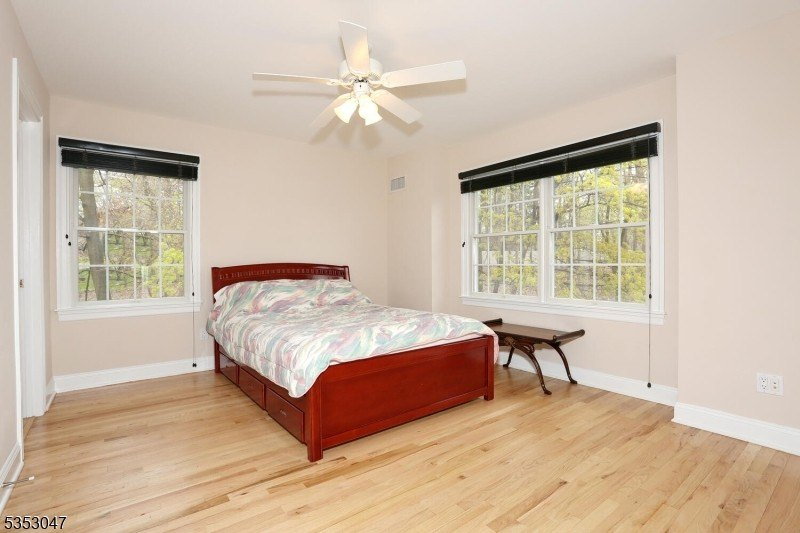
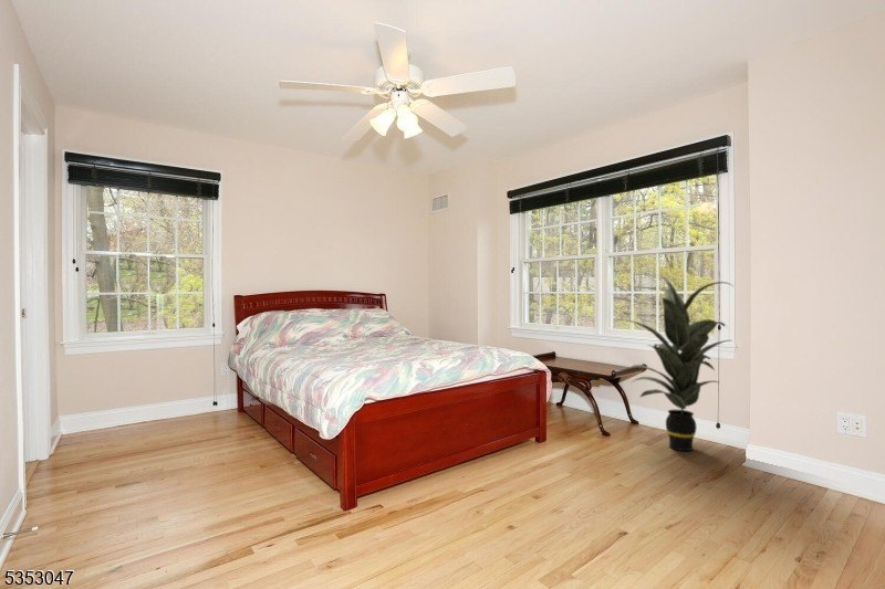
+ indoor plant (676, 359)
